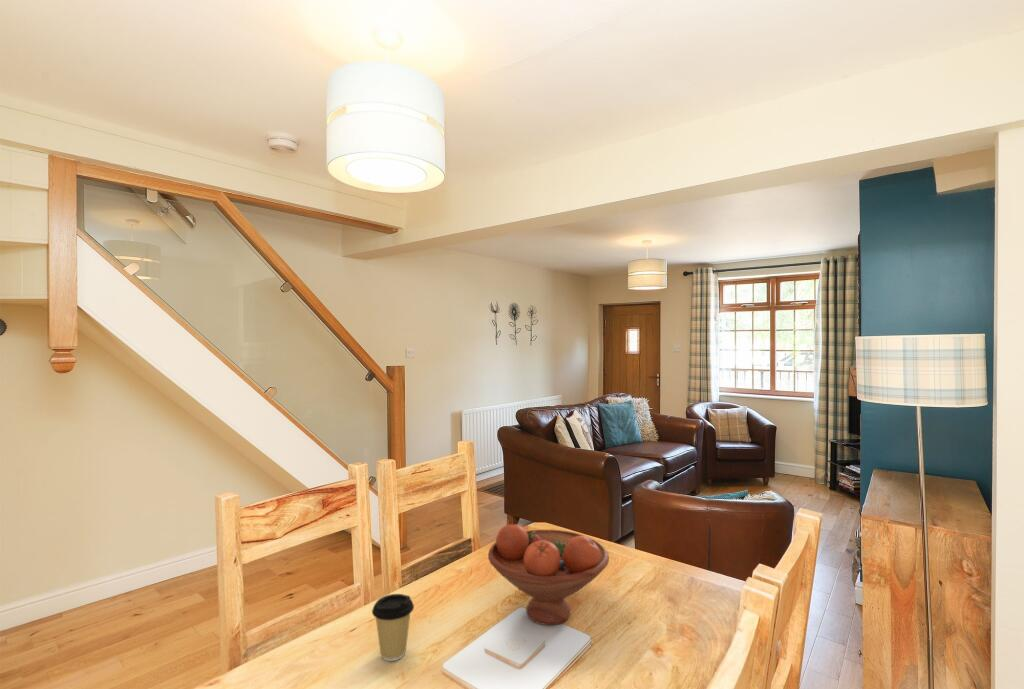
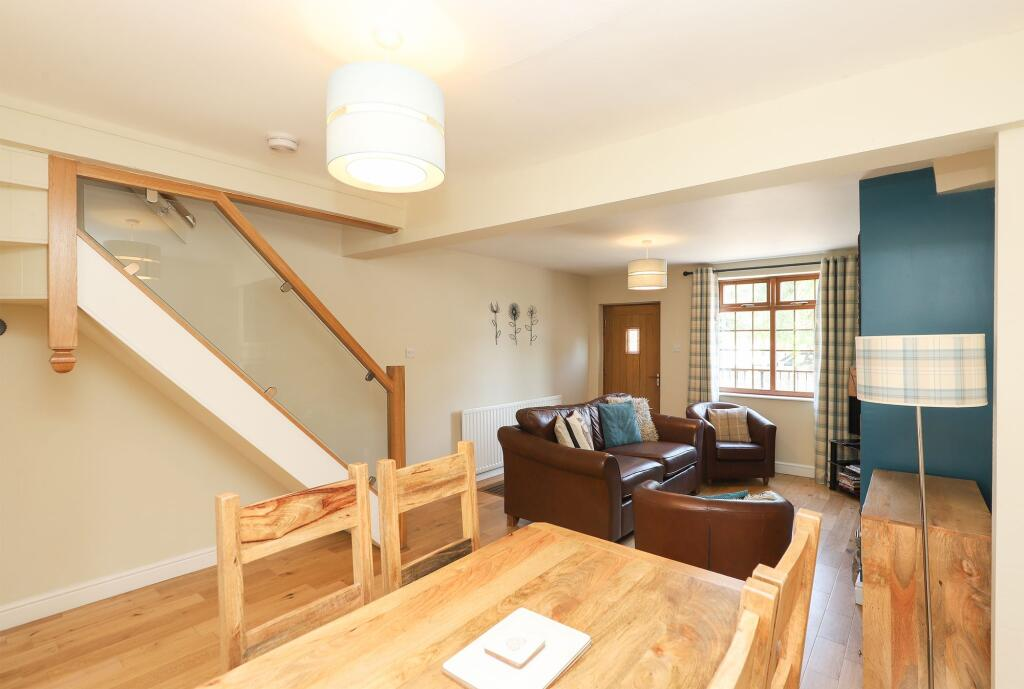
- coffee cup (393, 626)
- fruit bowl (548, 570)
